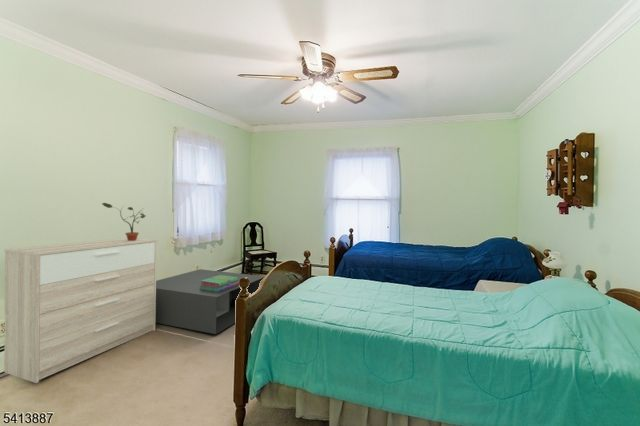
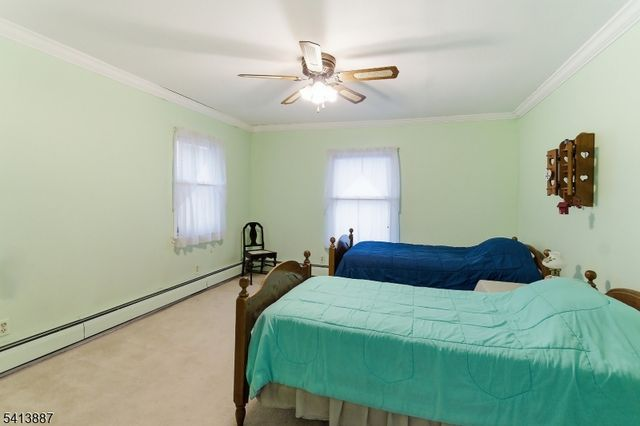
- sideboard (92, 296)
- potted plant (127, 222)
- stack of books (219, 282)
- storage bench (206, 296)
